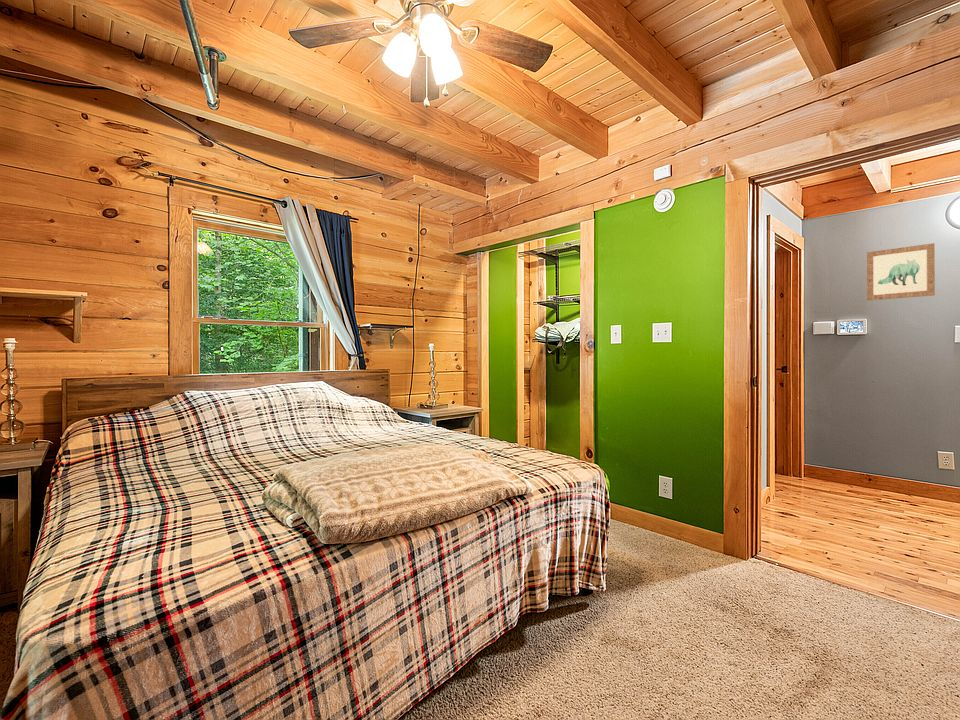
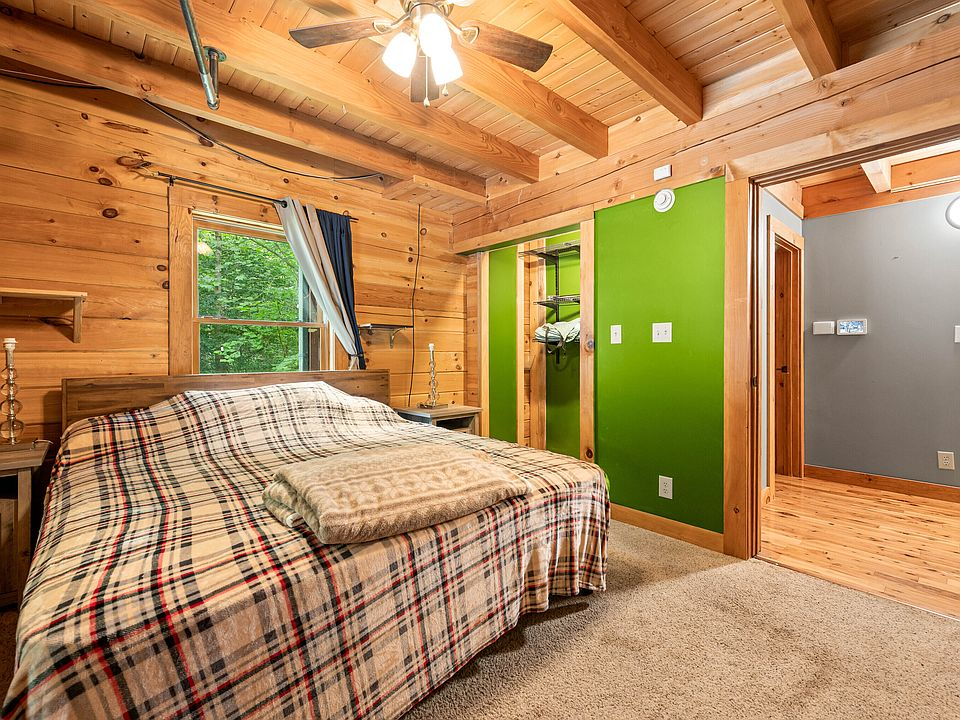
- wall art (899, 273)
